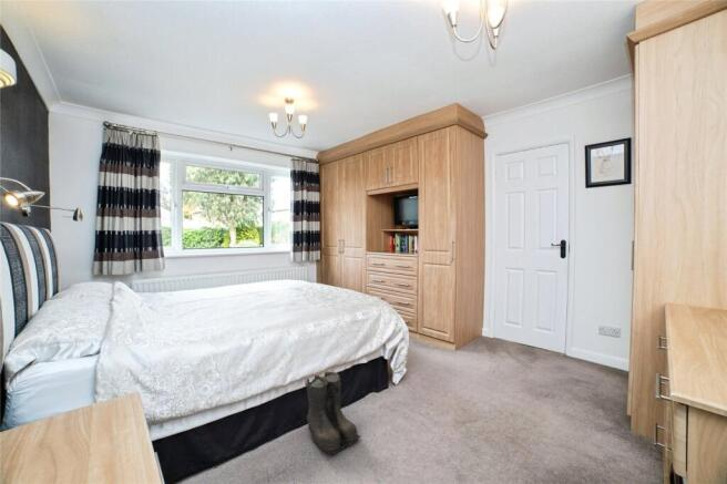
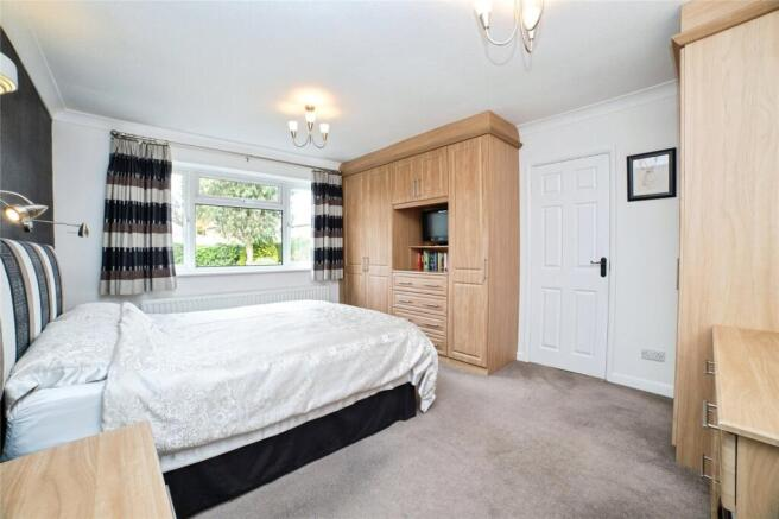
- boots (329, 408)
